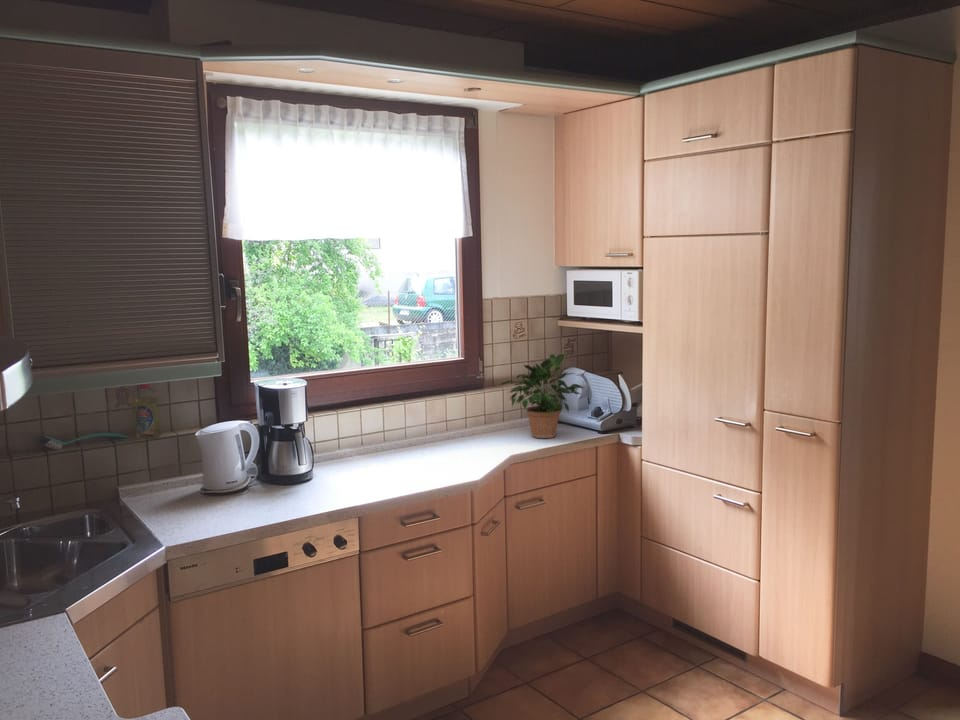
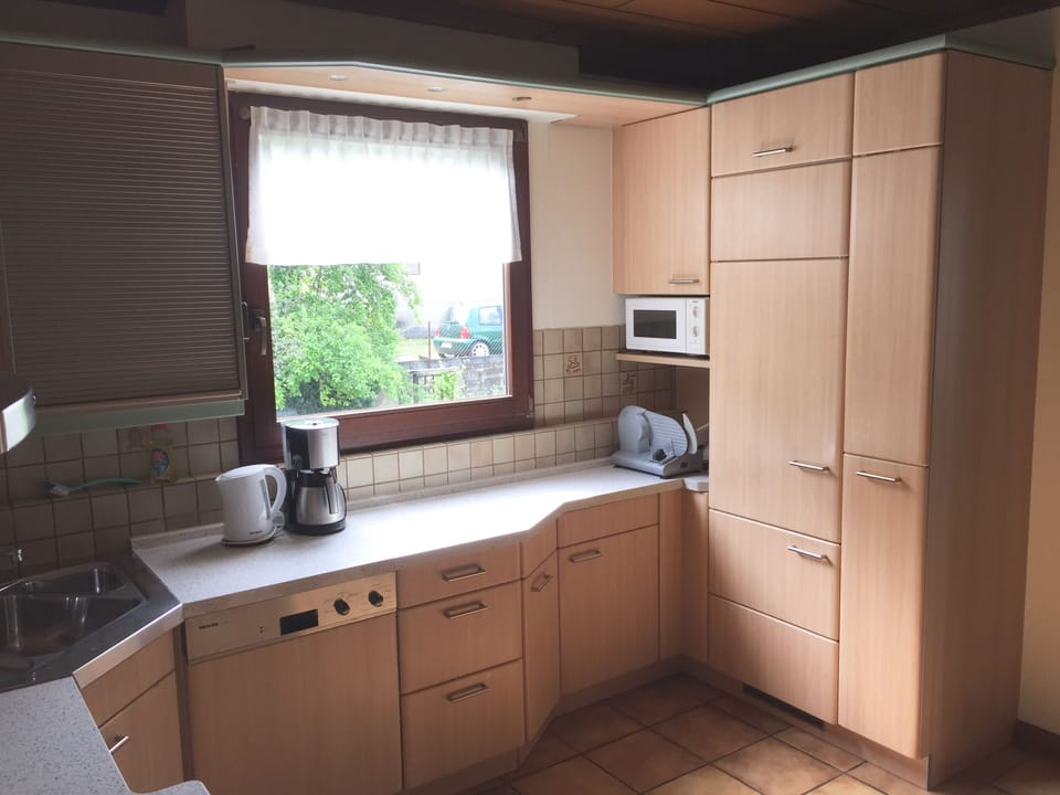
- potted plant (538, 394)
